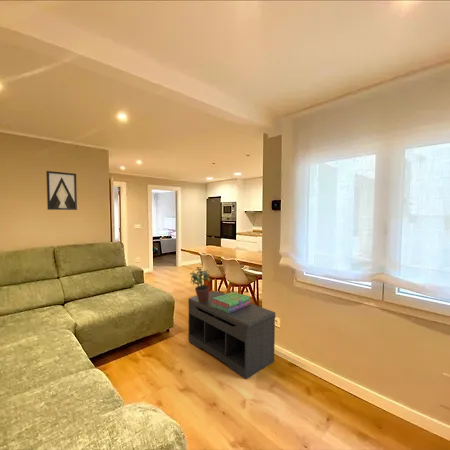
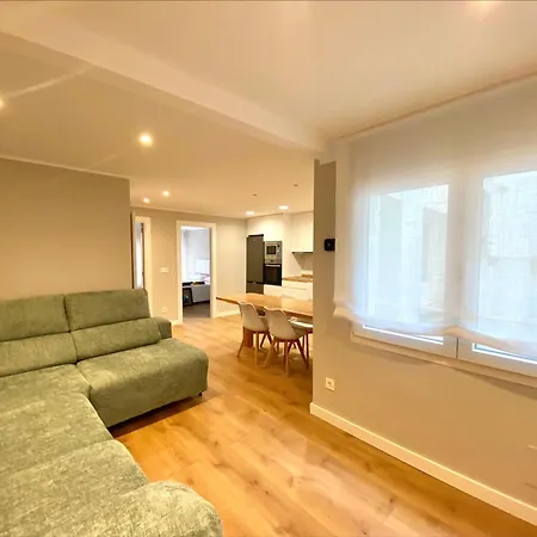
- bench (228, 327)
- stack of books (231, 301)
- potted plant (205, 284)
- wall art (62, 191)
